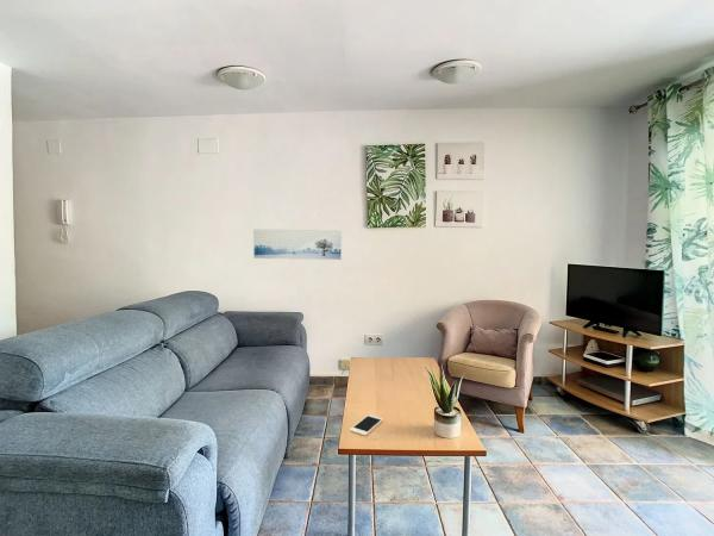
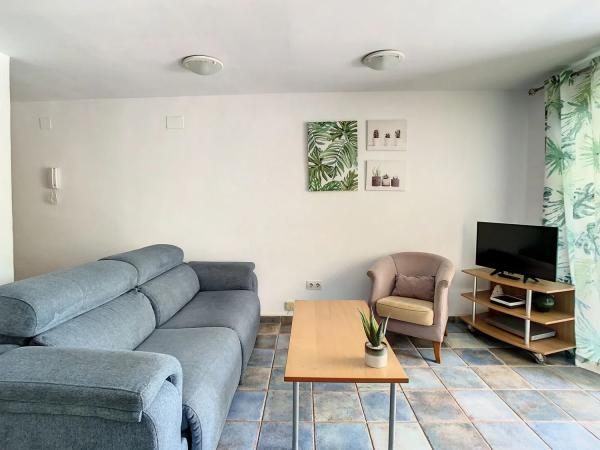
- cell phone (367, 424)
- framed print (298, 244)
